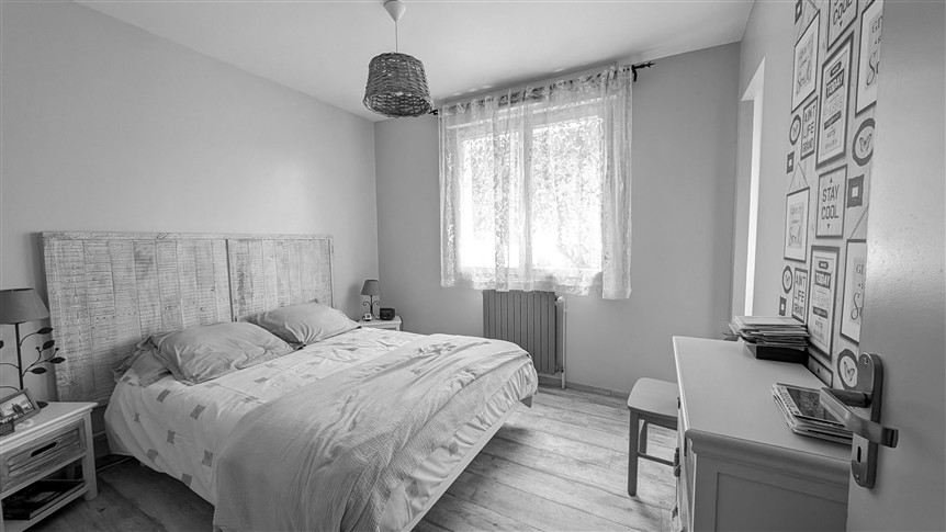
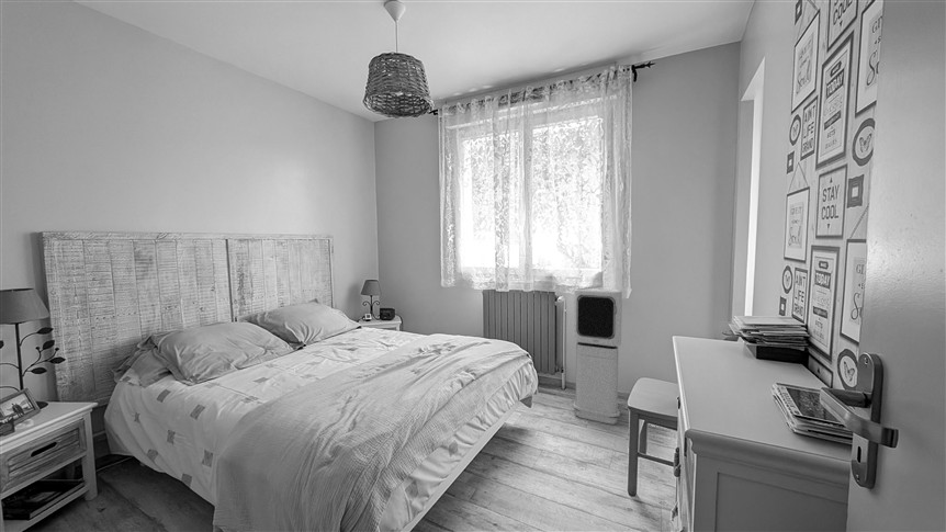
+ air purifier (598, 350)
